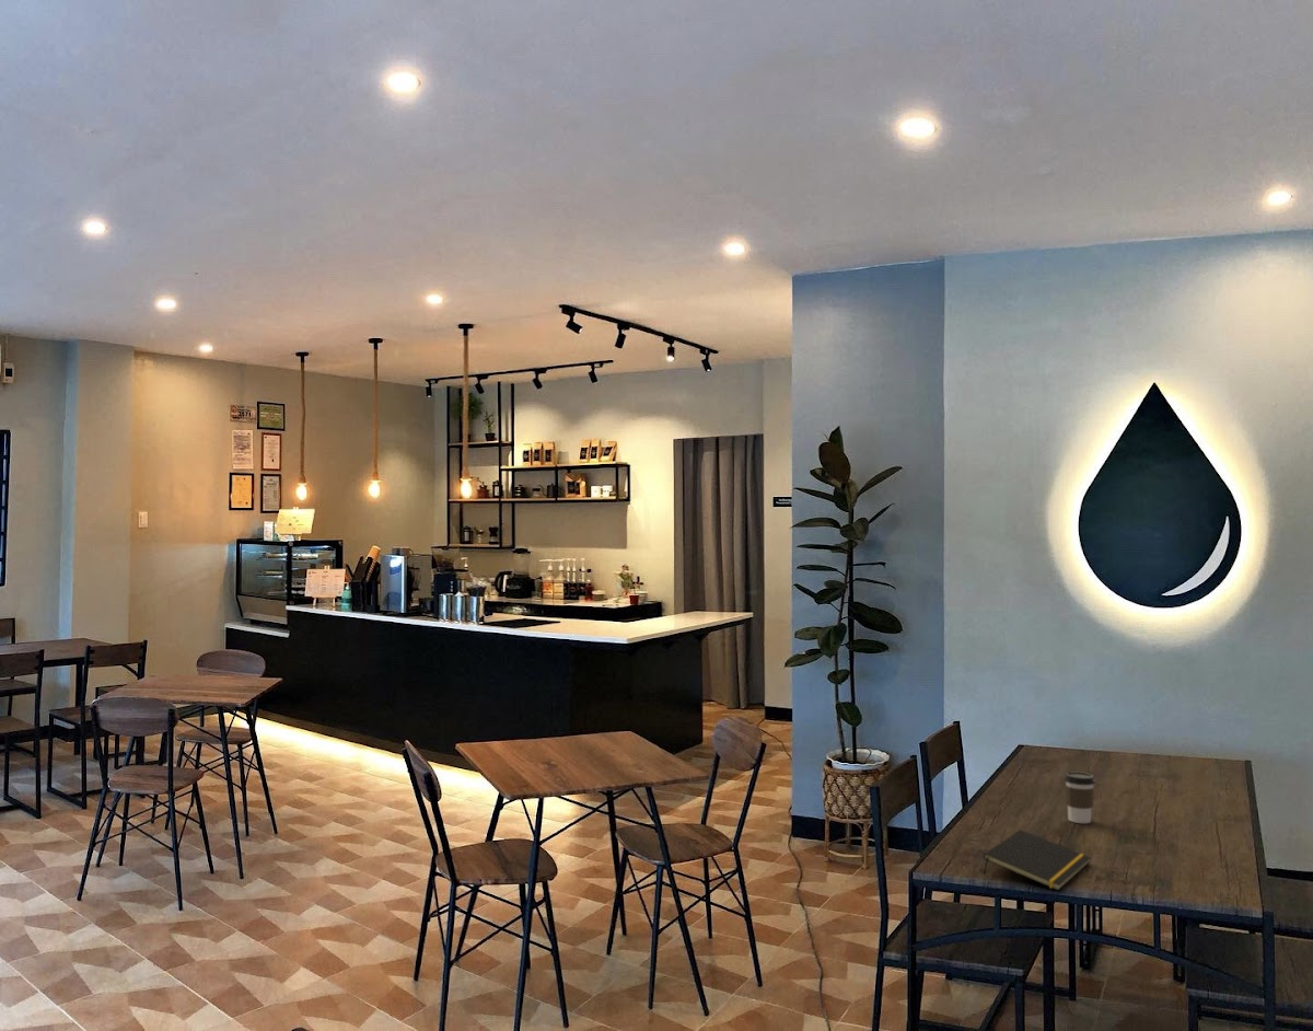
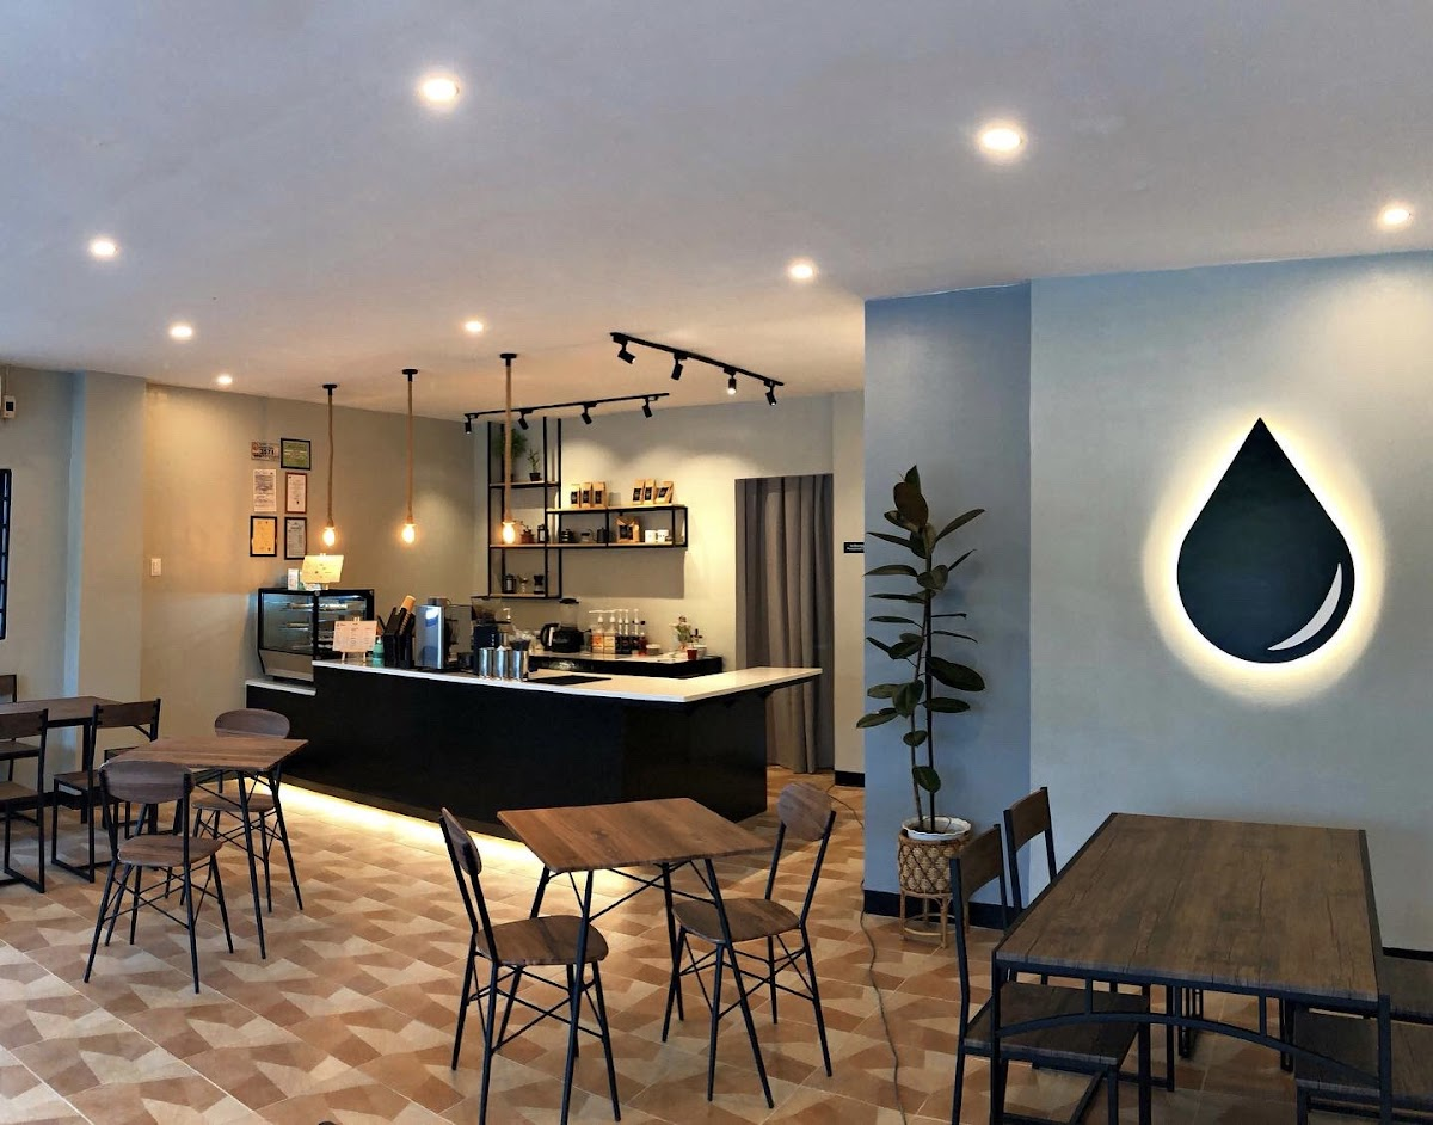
- coffee cup (1079, 797)
- notepad (1037, 858)
